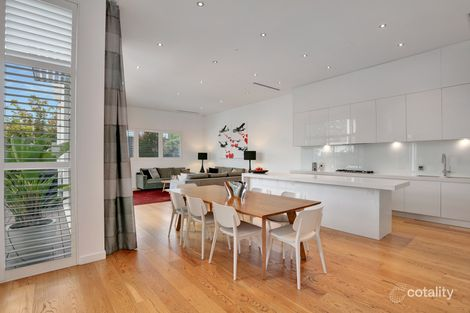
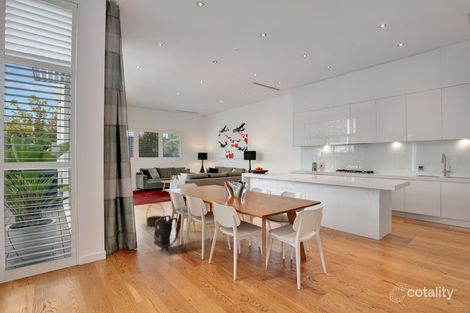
+ basket (155, 216)
+ backpack (166, 234)
